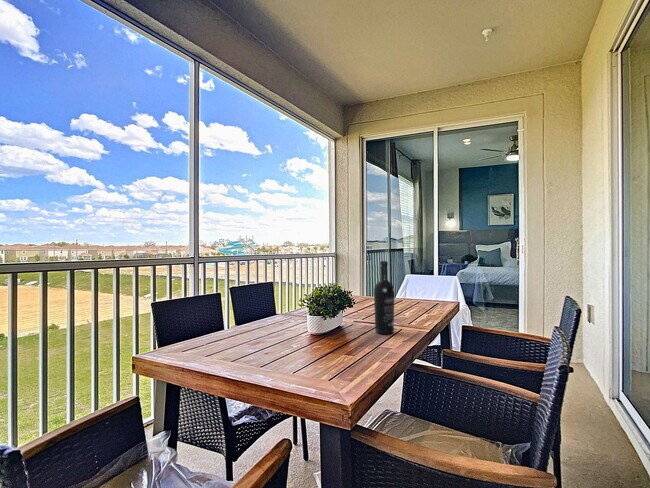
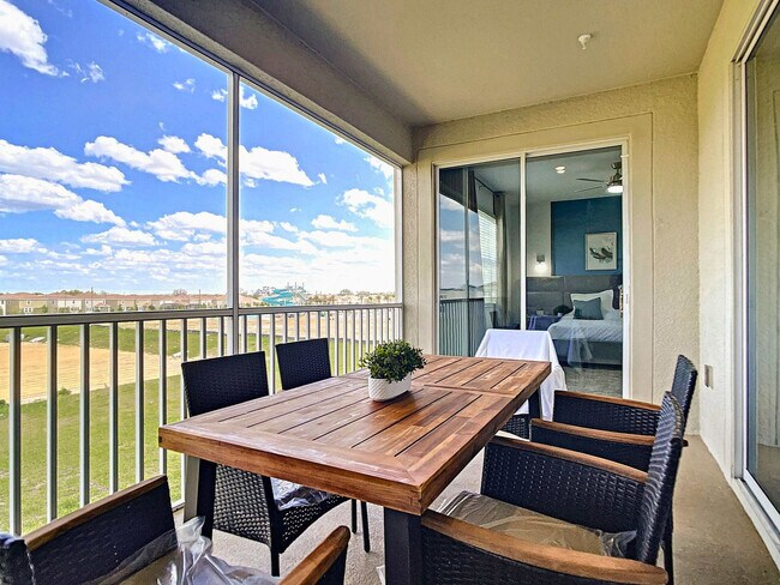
- wine bottle (384, 296)
